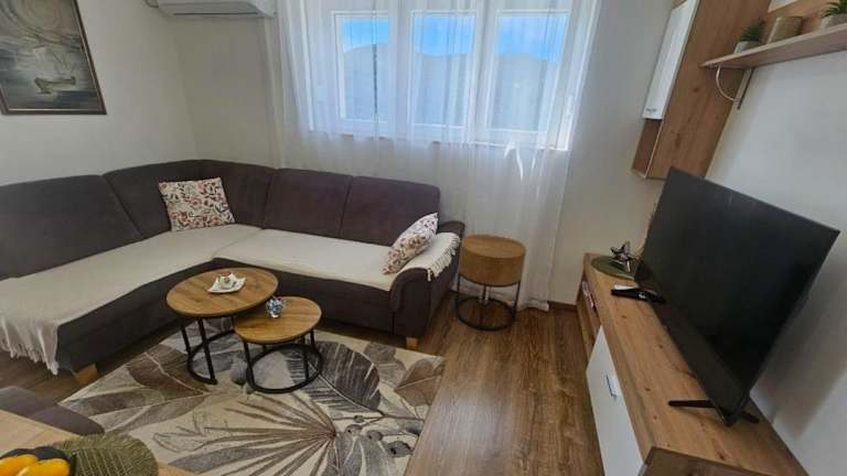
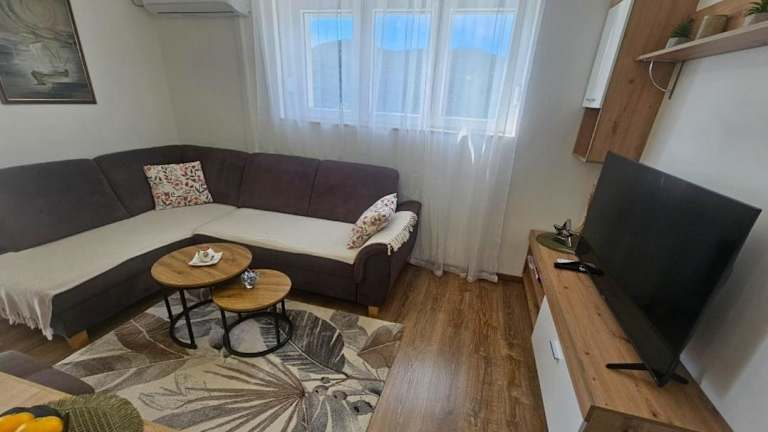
- side table (489, 280)
